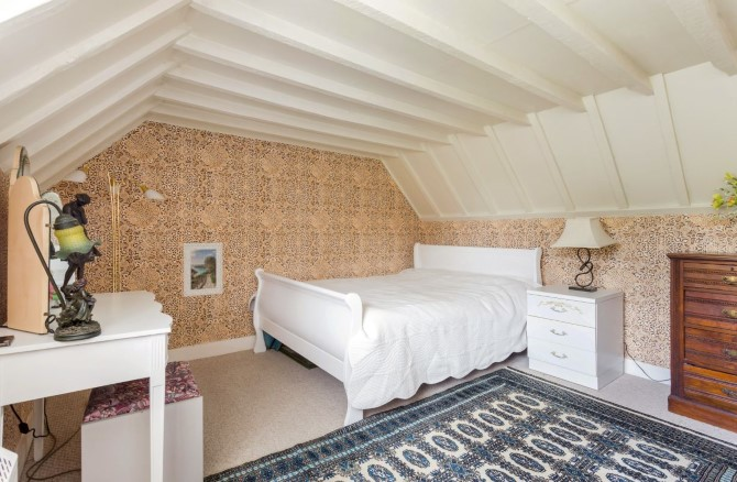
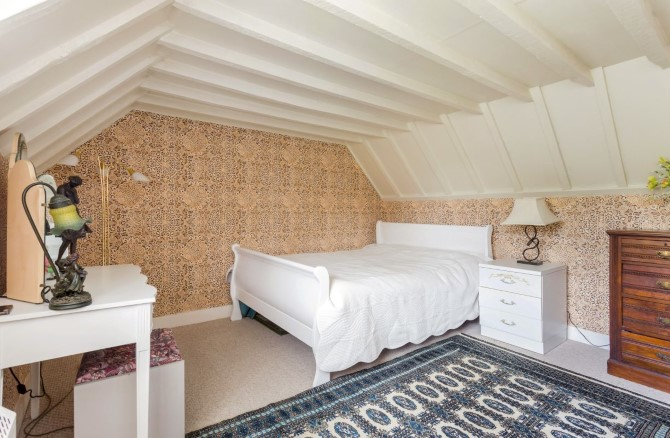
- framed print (204, 269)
